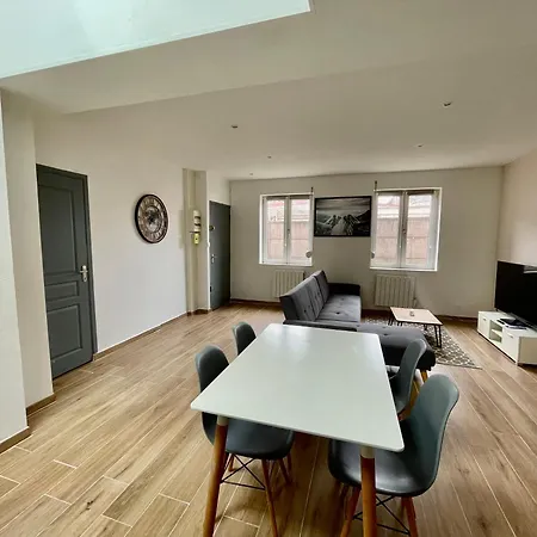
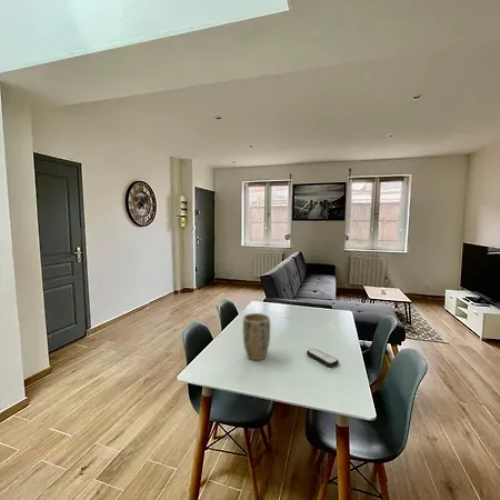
+ plant pot (256, 336)
+ remote control (321, 357)
